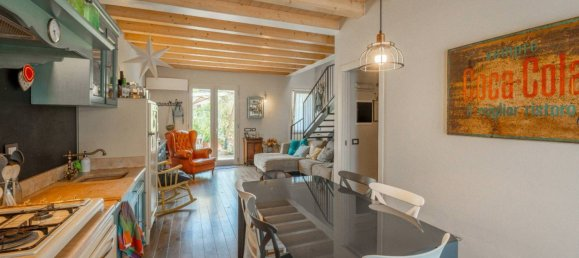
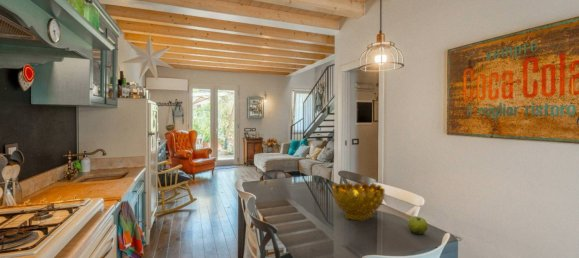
+ fruit (417, 224)
+ decorative bowl (357, 199)
